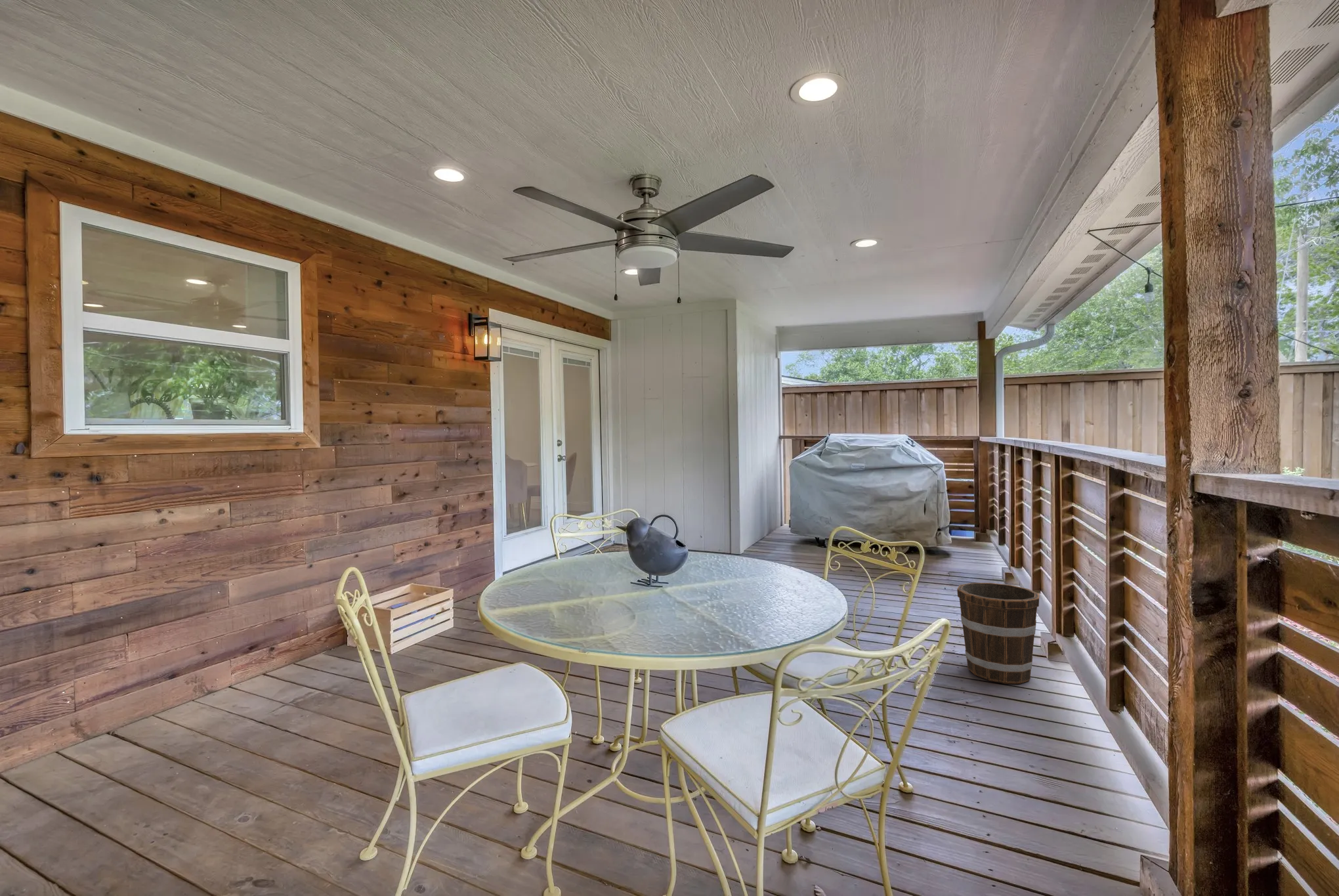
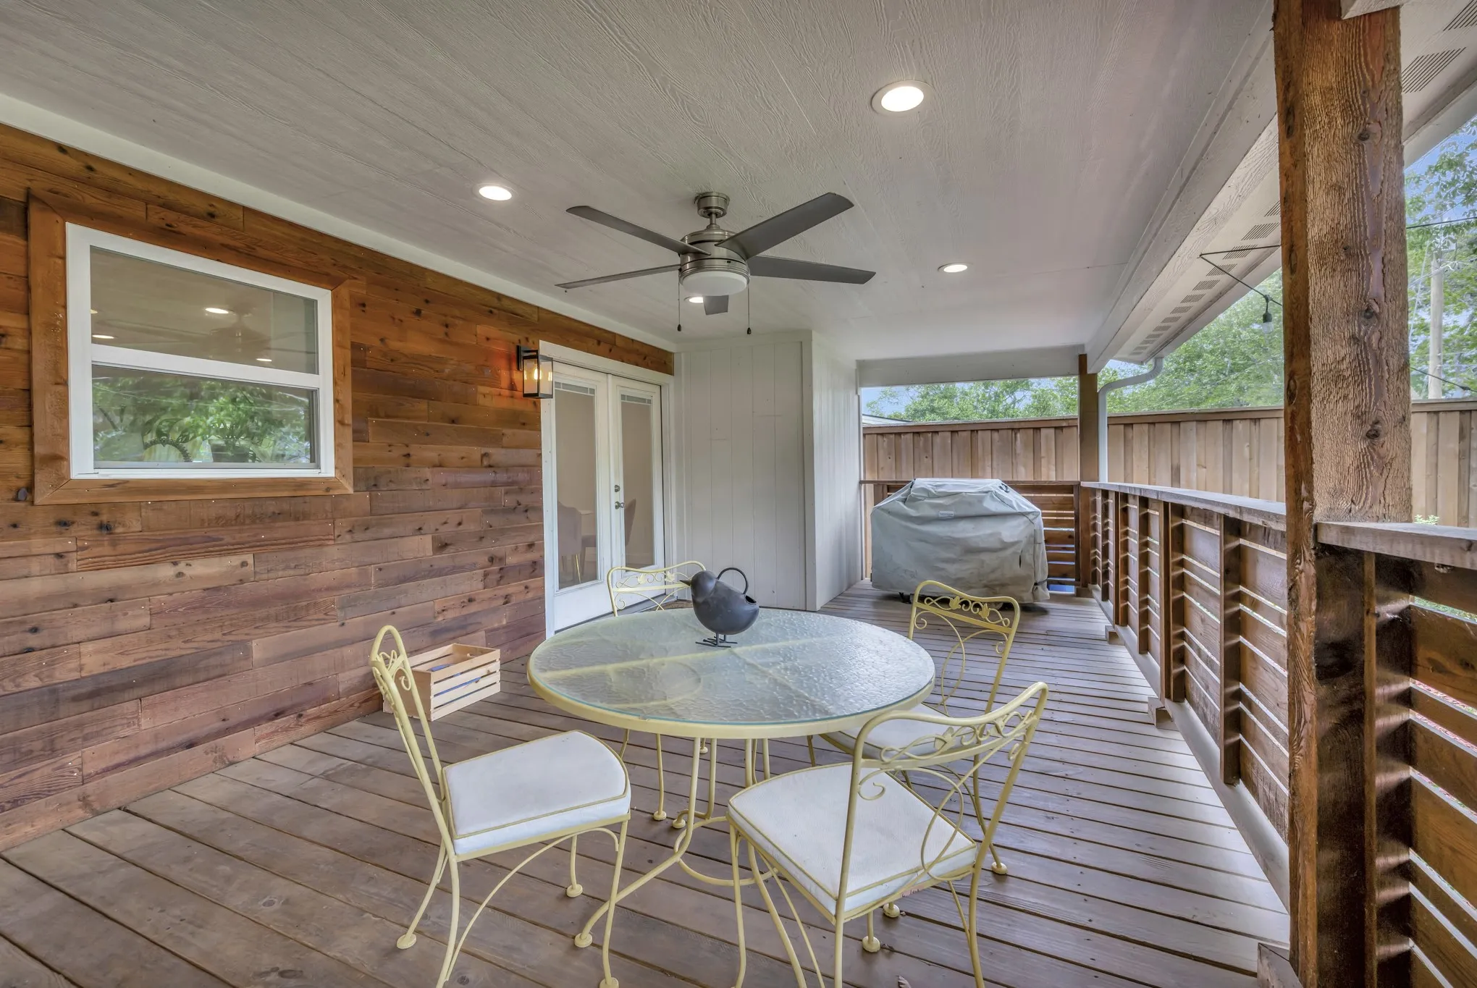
- bucket (998, 631)
